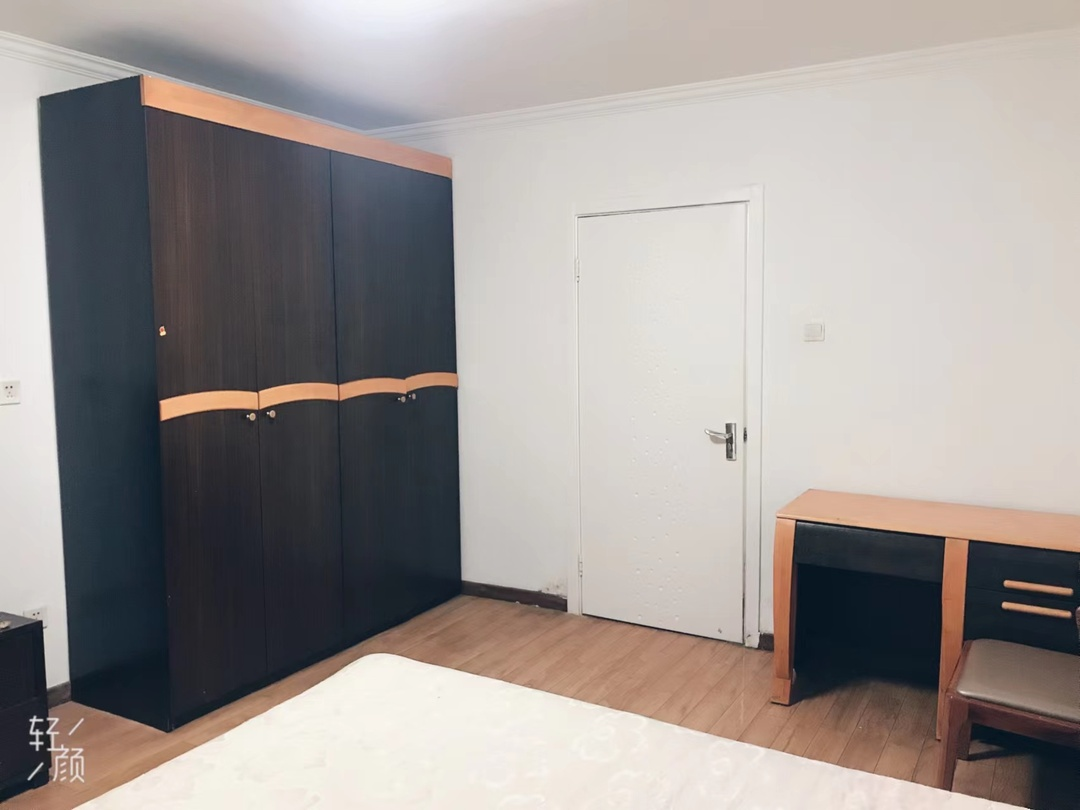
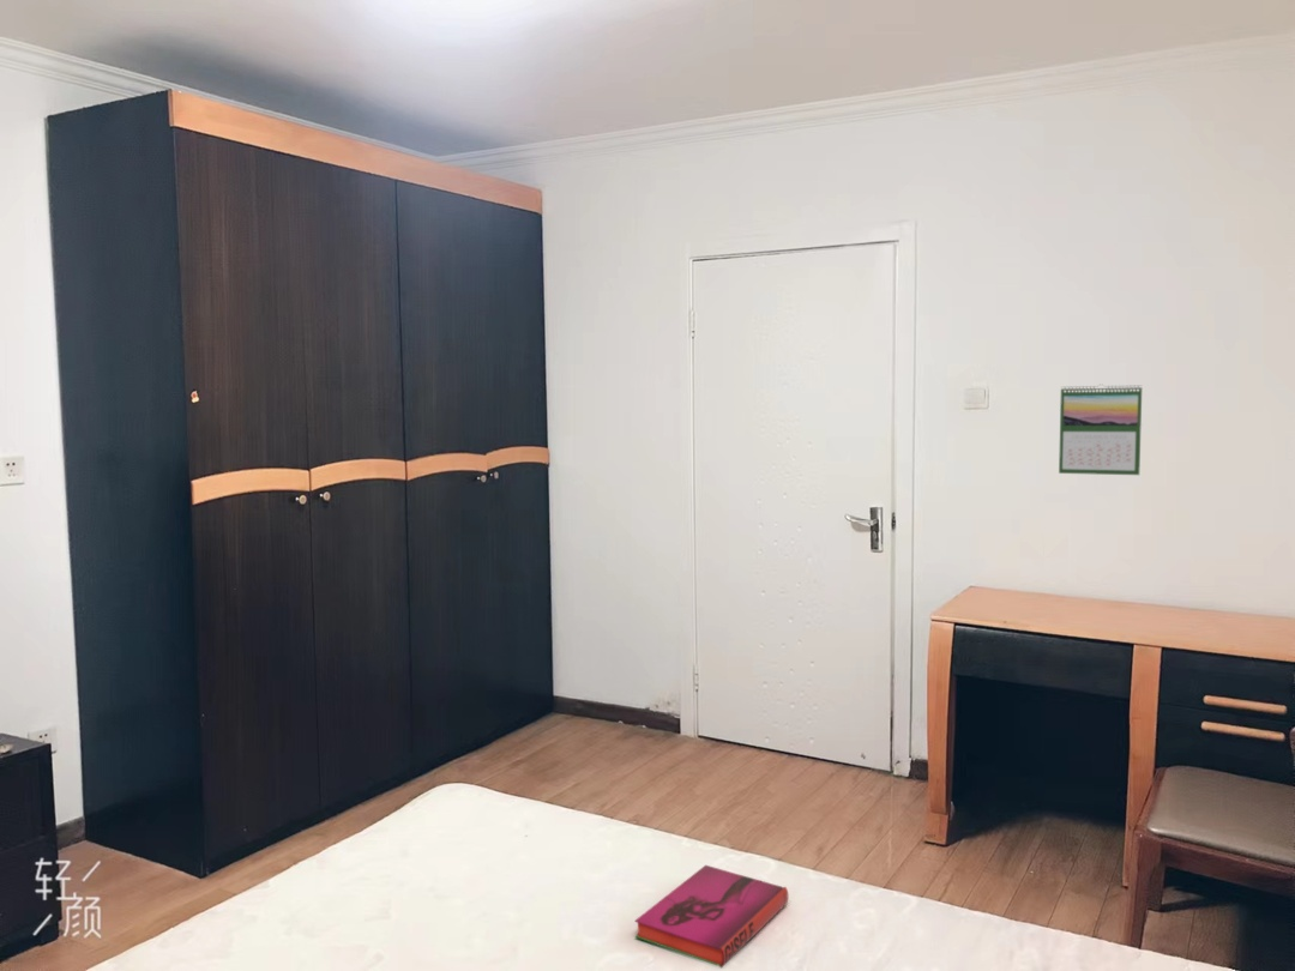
+ hardback book (713, 911)
+ calendar (1100, 429)
